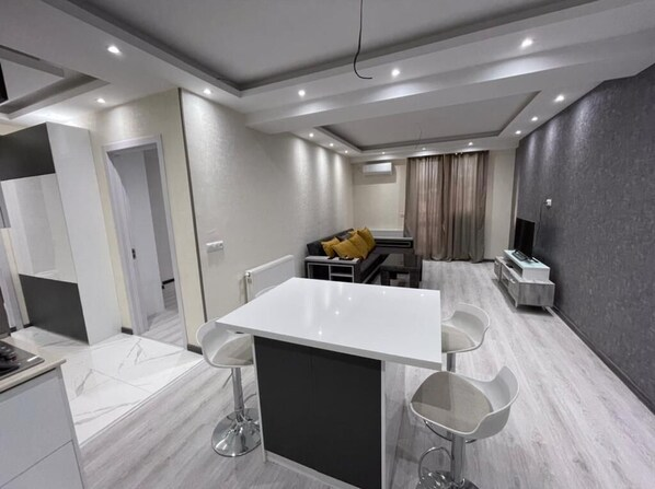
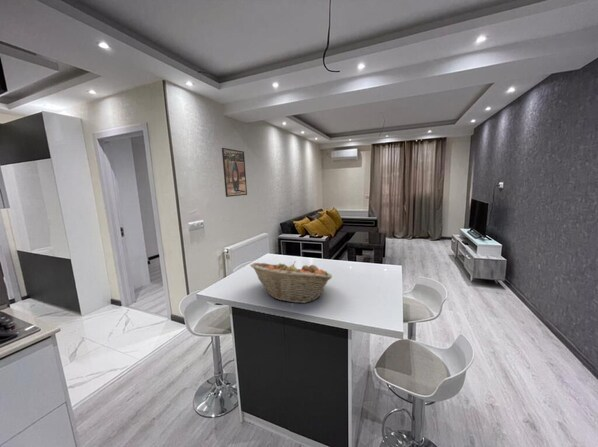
+ fruit basket (290, 276)
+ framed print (235, 173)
